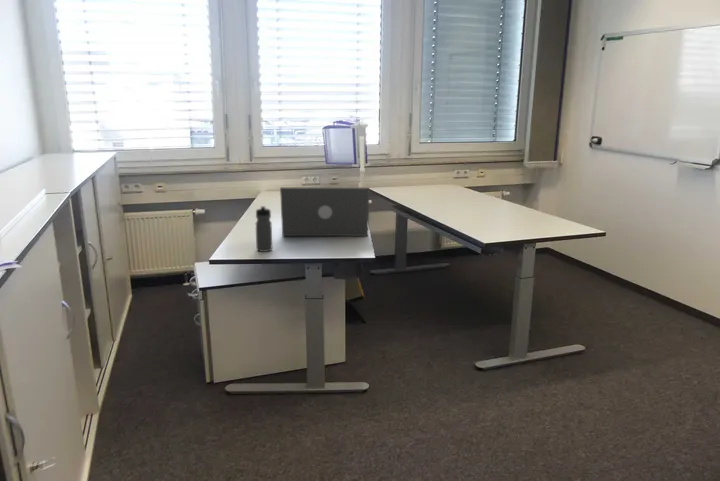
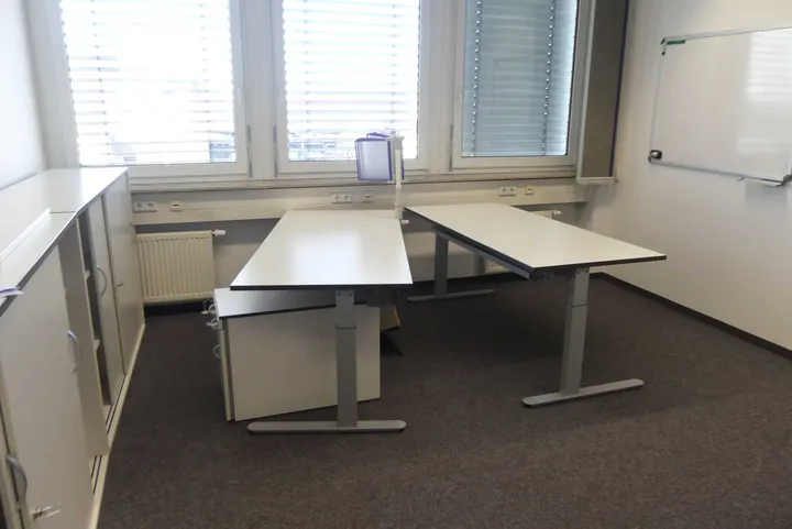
- laptop (325, 208)
- water bottle (263, 228)
